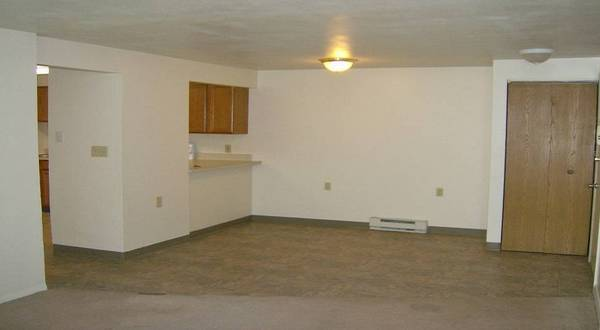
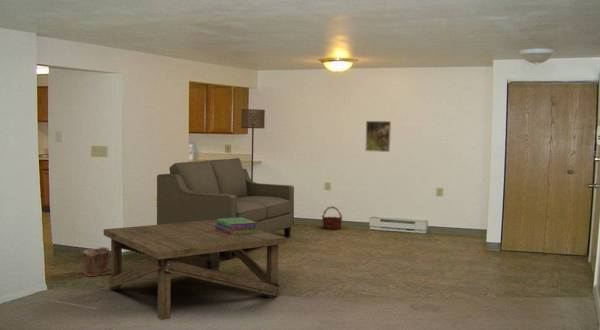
+ sofa (231, 202)
+ plant pot (96, 260)
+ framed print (378, 136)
+ floor lamp (252, 169)
+ coffee table (192, 263)
+ stack of books (236, 225)
+ basket (331, 217)
